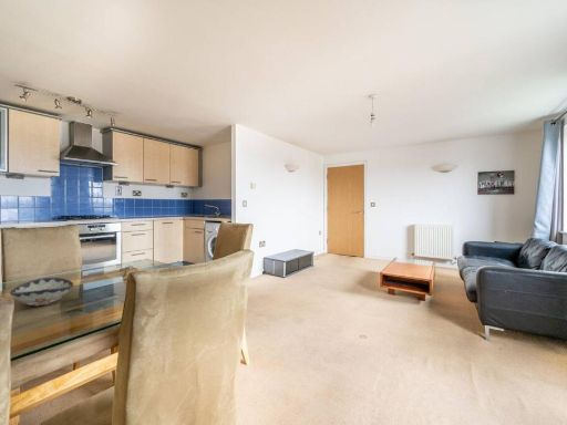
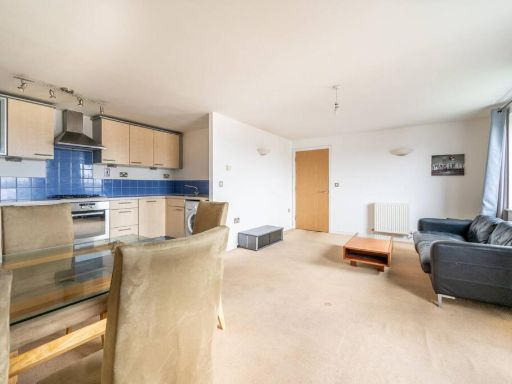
- decorative bowl (43, 292)
